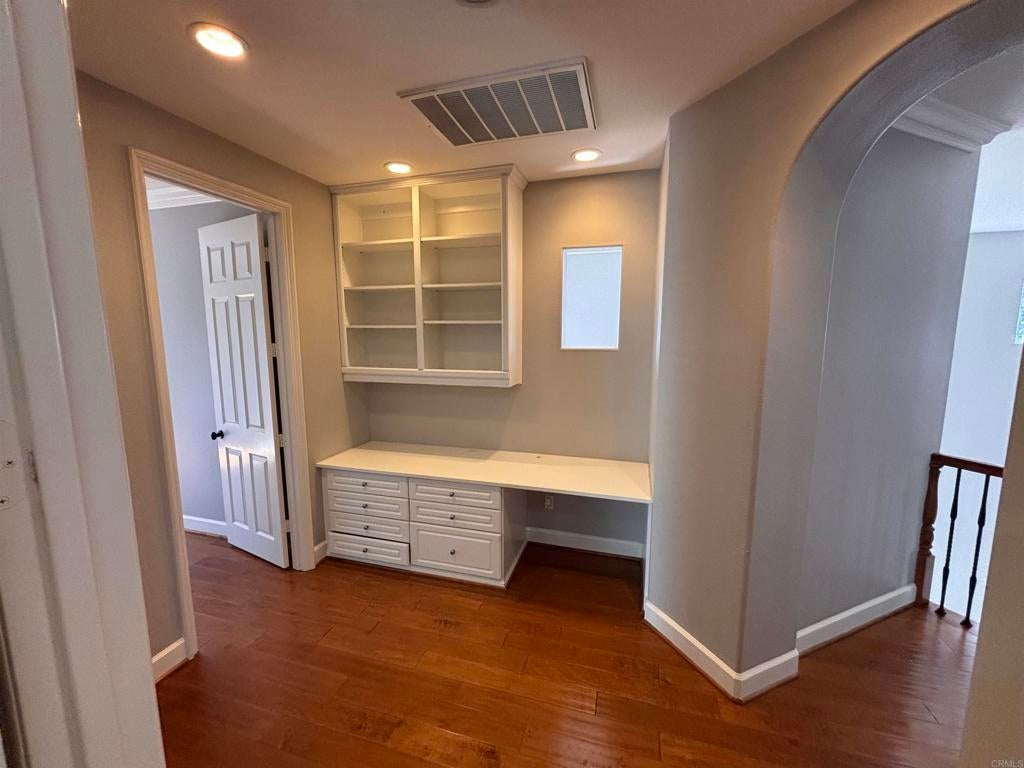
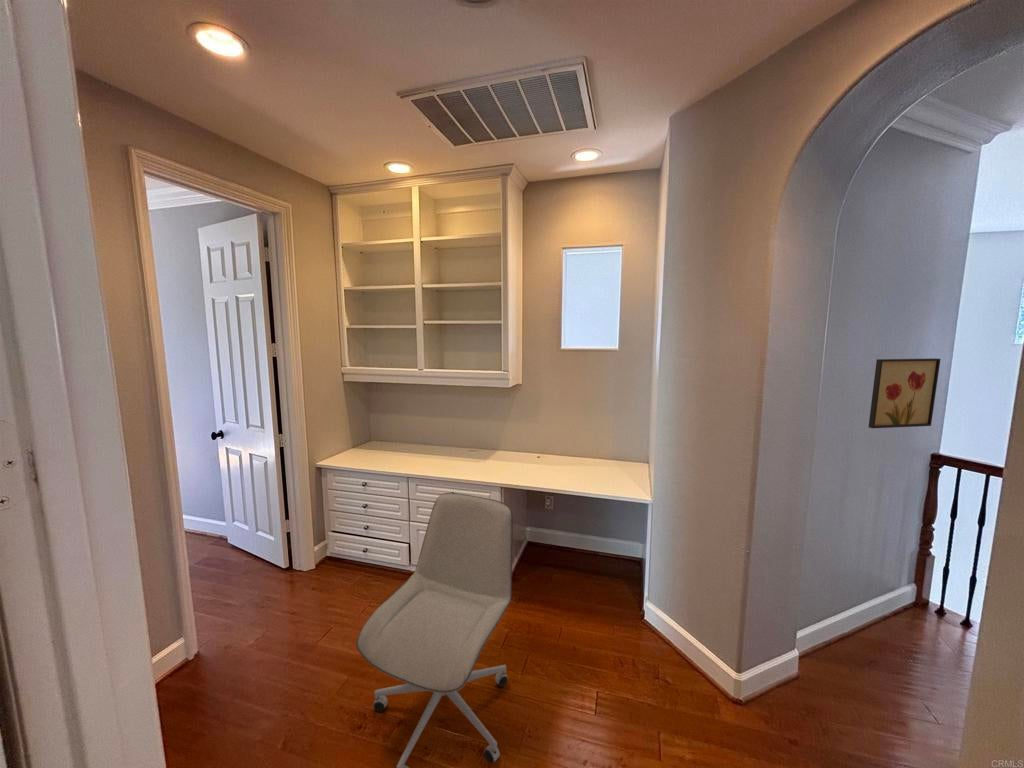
+ office chair (442, 621)
+ wall art (902, 392)
